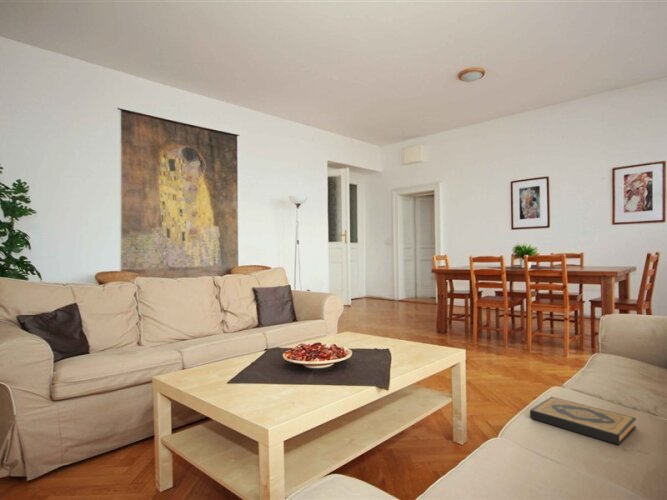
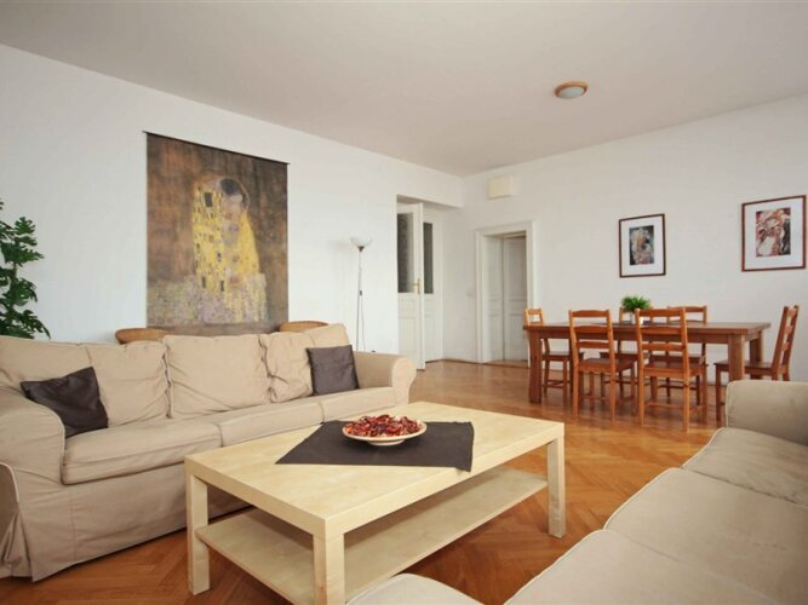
- hardback book (581, 418)
